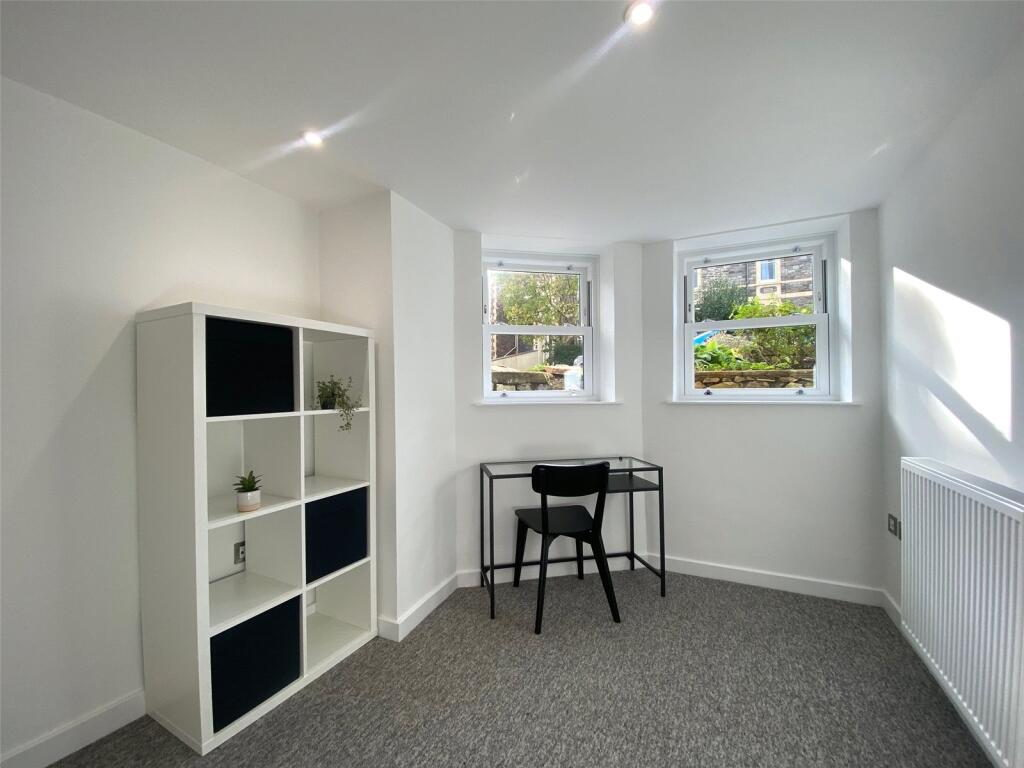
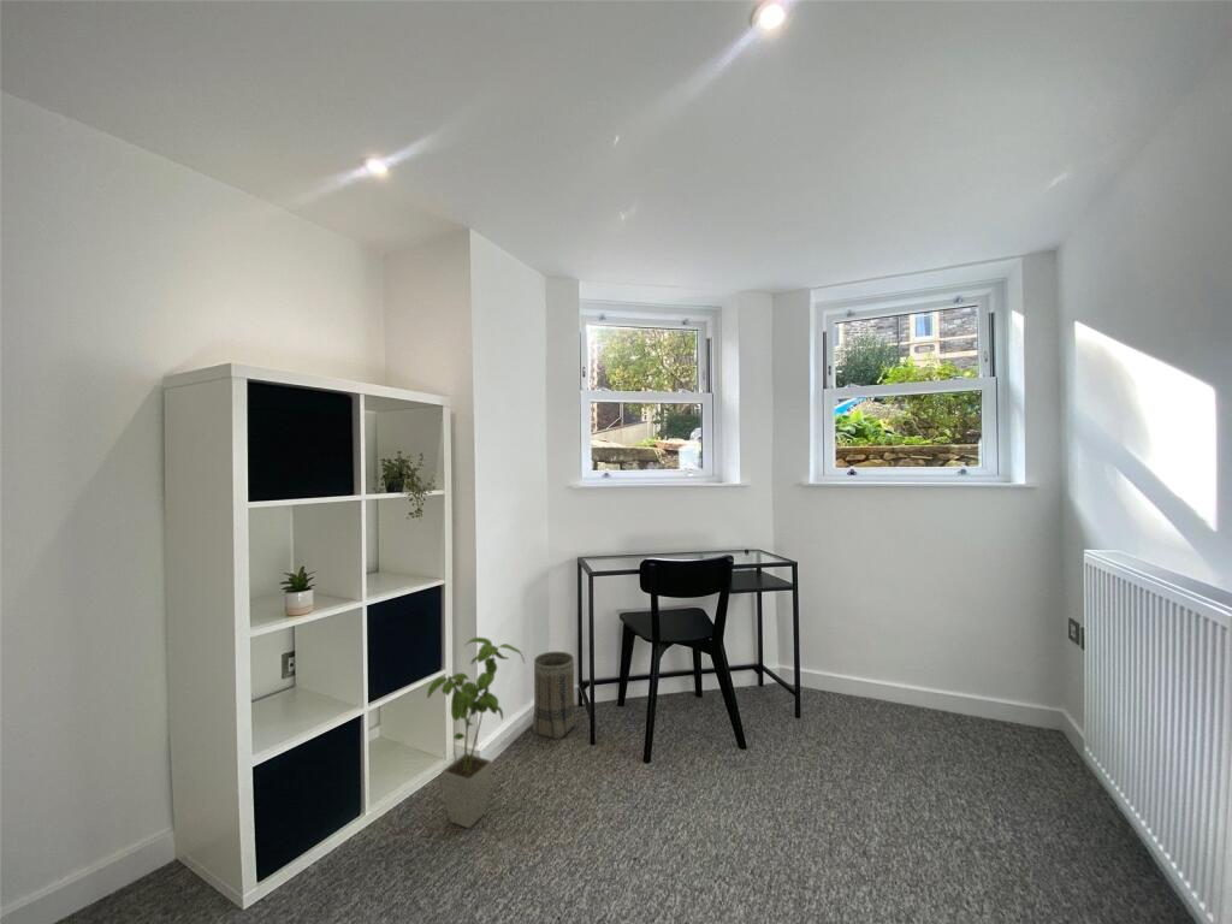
+ house plant (479, 724)
+ basket (553, 693)
